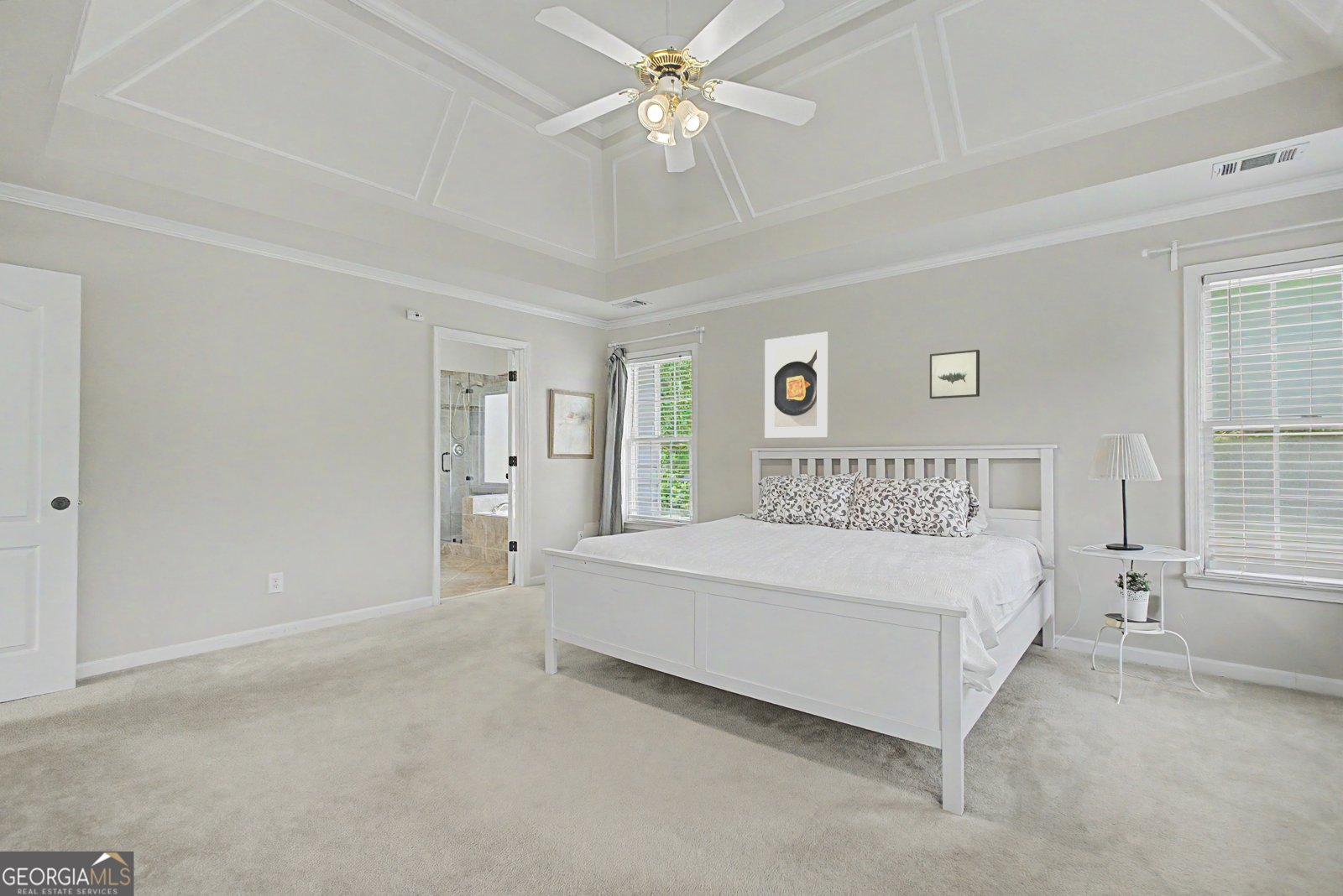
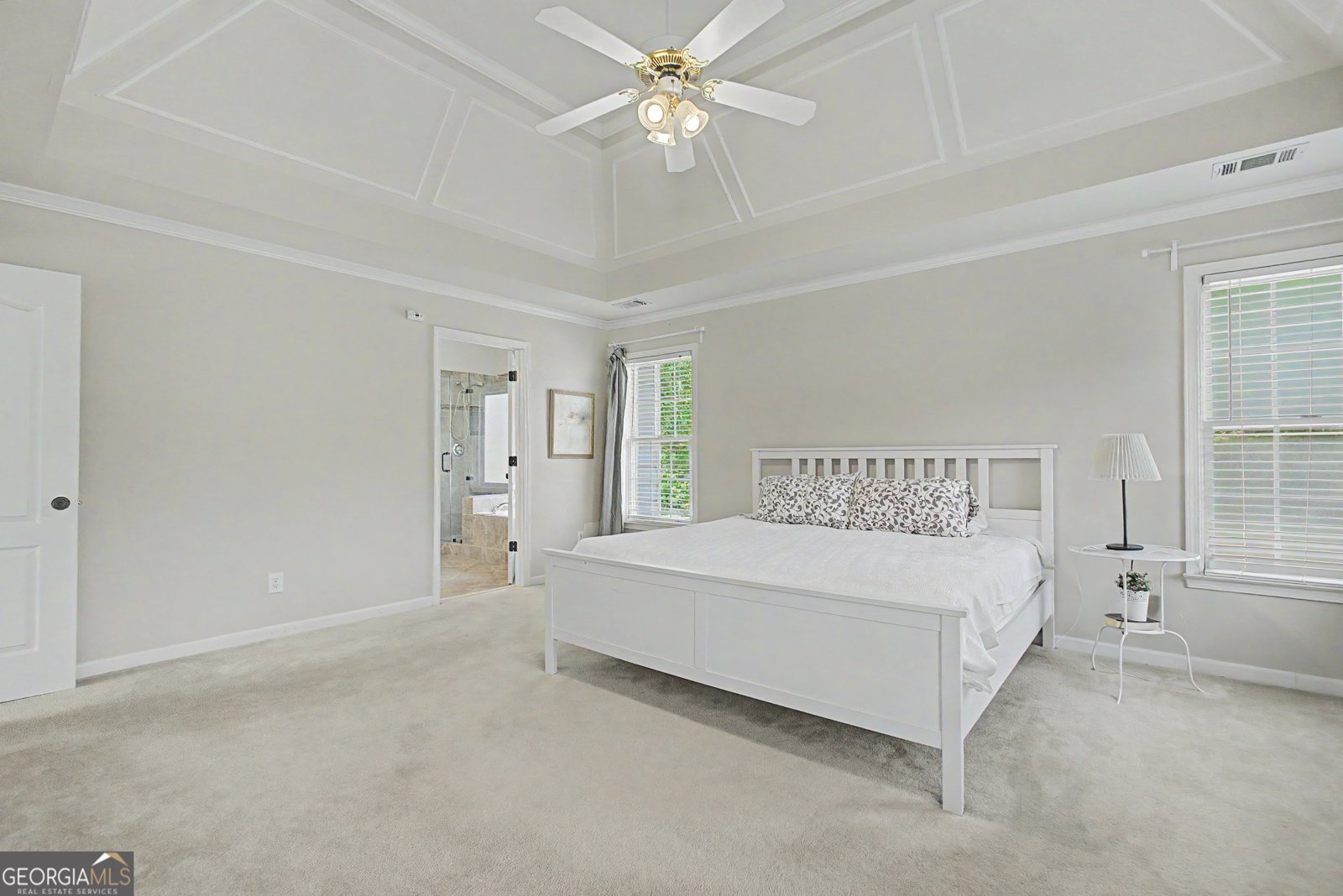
- wall art (954, 374)
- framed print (795, 387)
